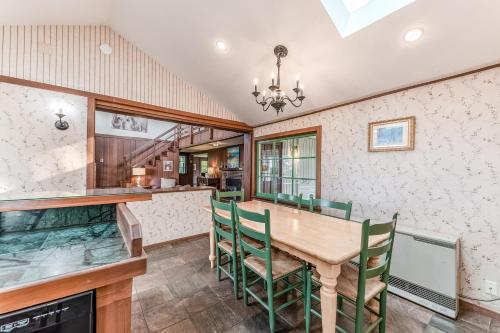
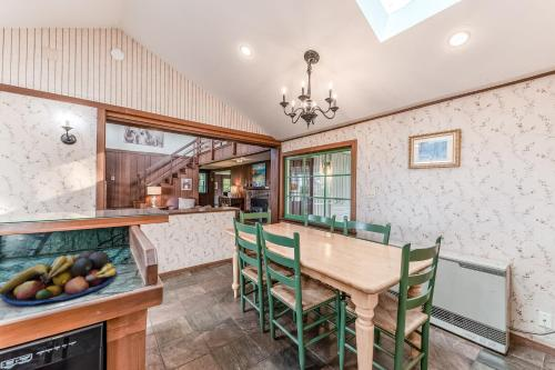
+ fruit bowl (65, 269)
